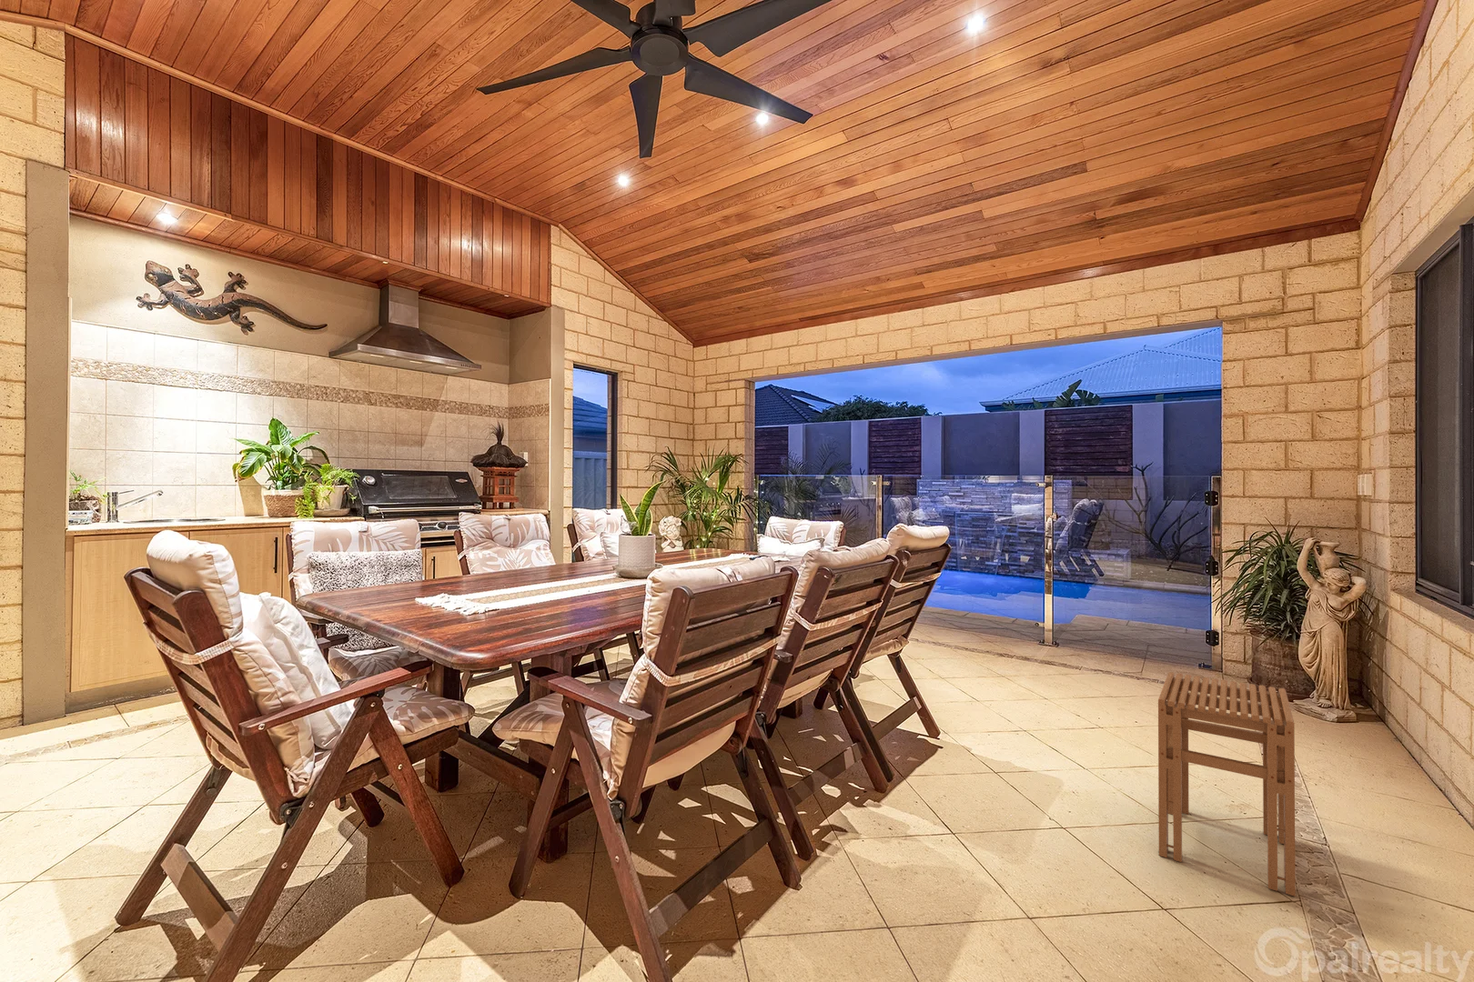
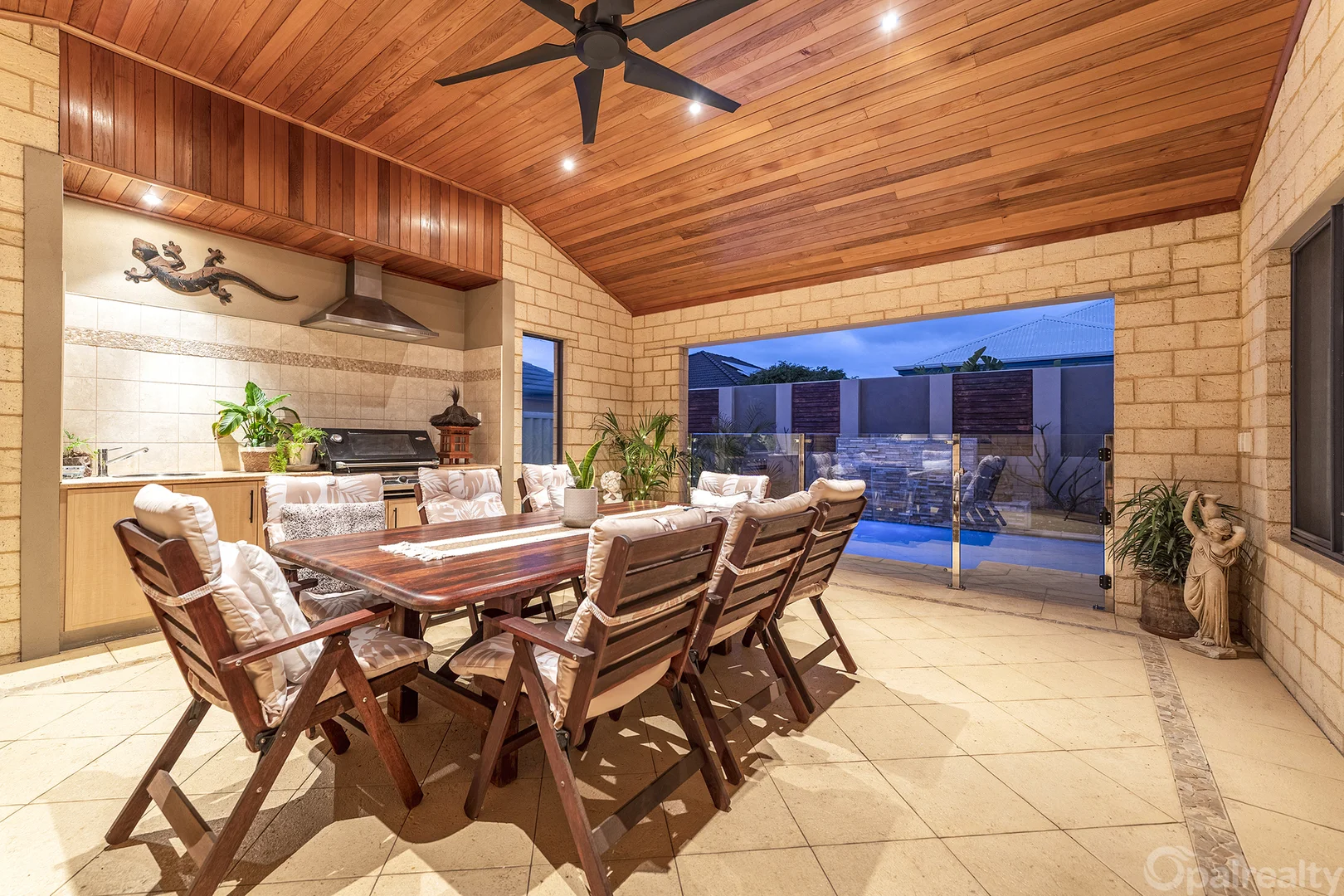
- stool (1224, 769)
